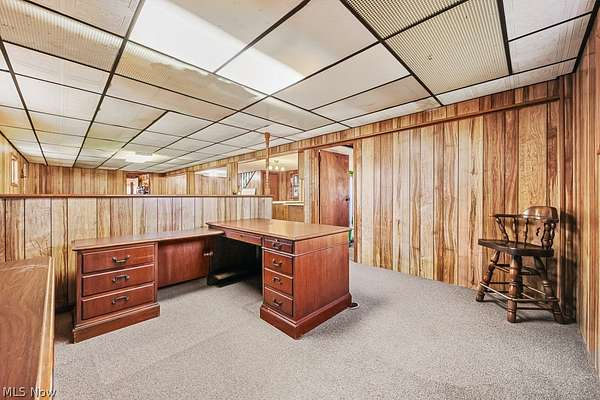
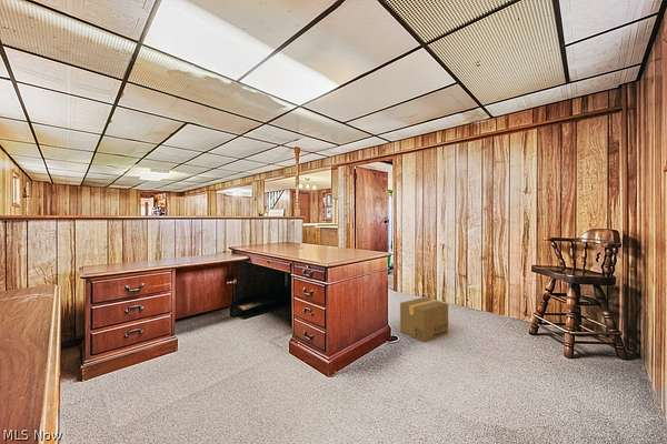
+ cardboard box (424, 317)
